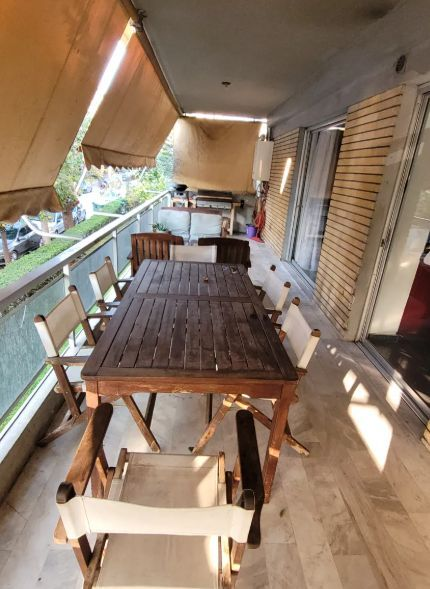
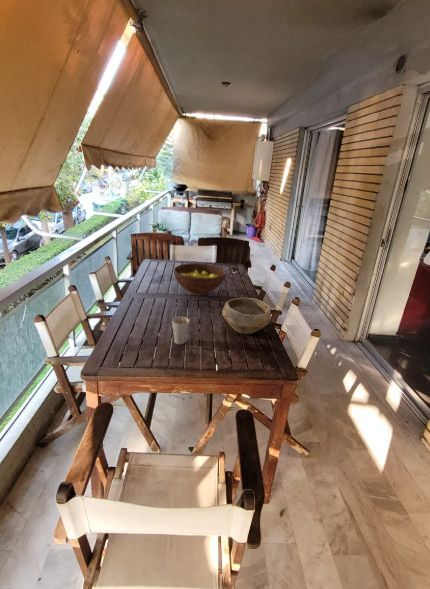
+ bowl (246, 317)
+ cup (180, 329)
+ fruit bowl (199, 281)
